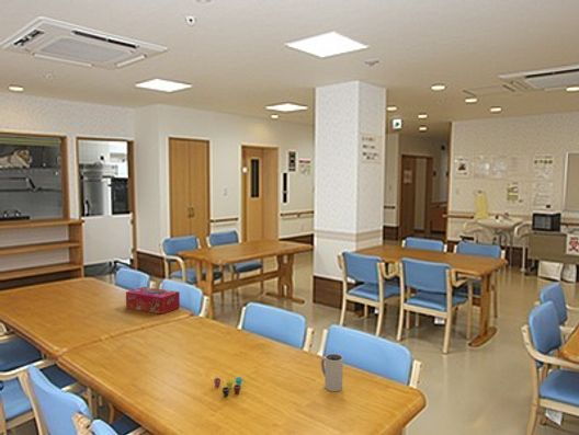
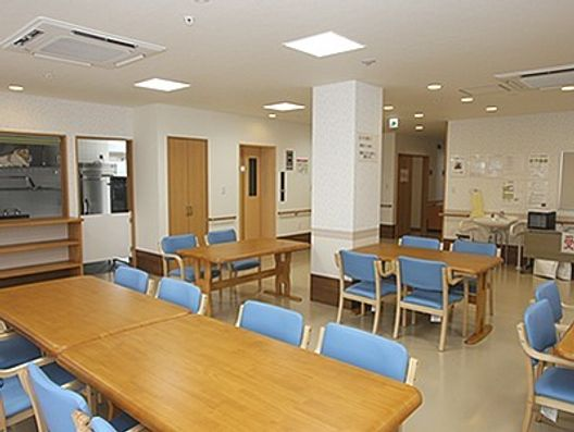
- tissue box (152, 299)
- mug (330, 370)
- cup (227, 386)
